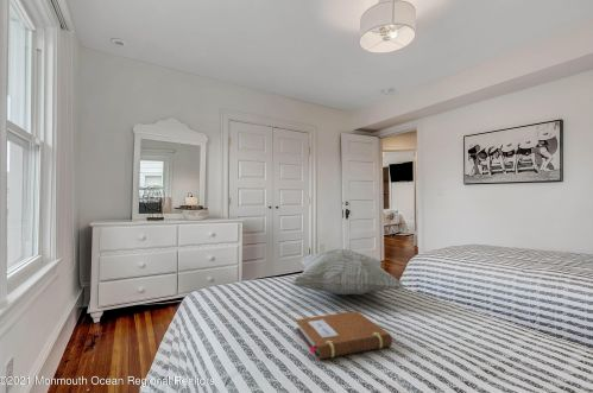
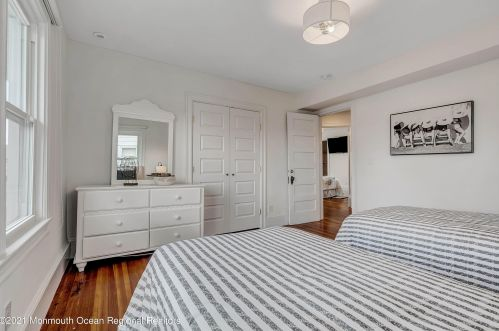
- notebook (339, 332)
- decorative pillow (342, 271)
